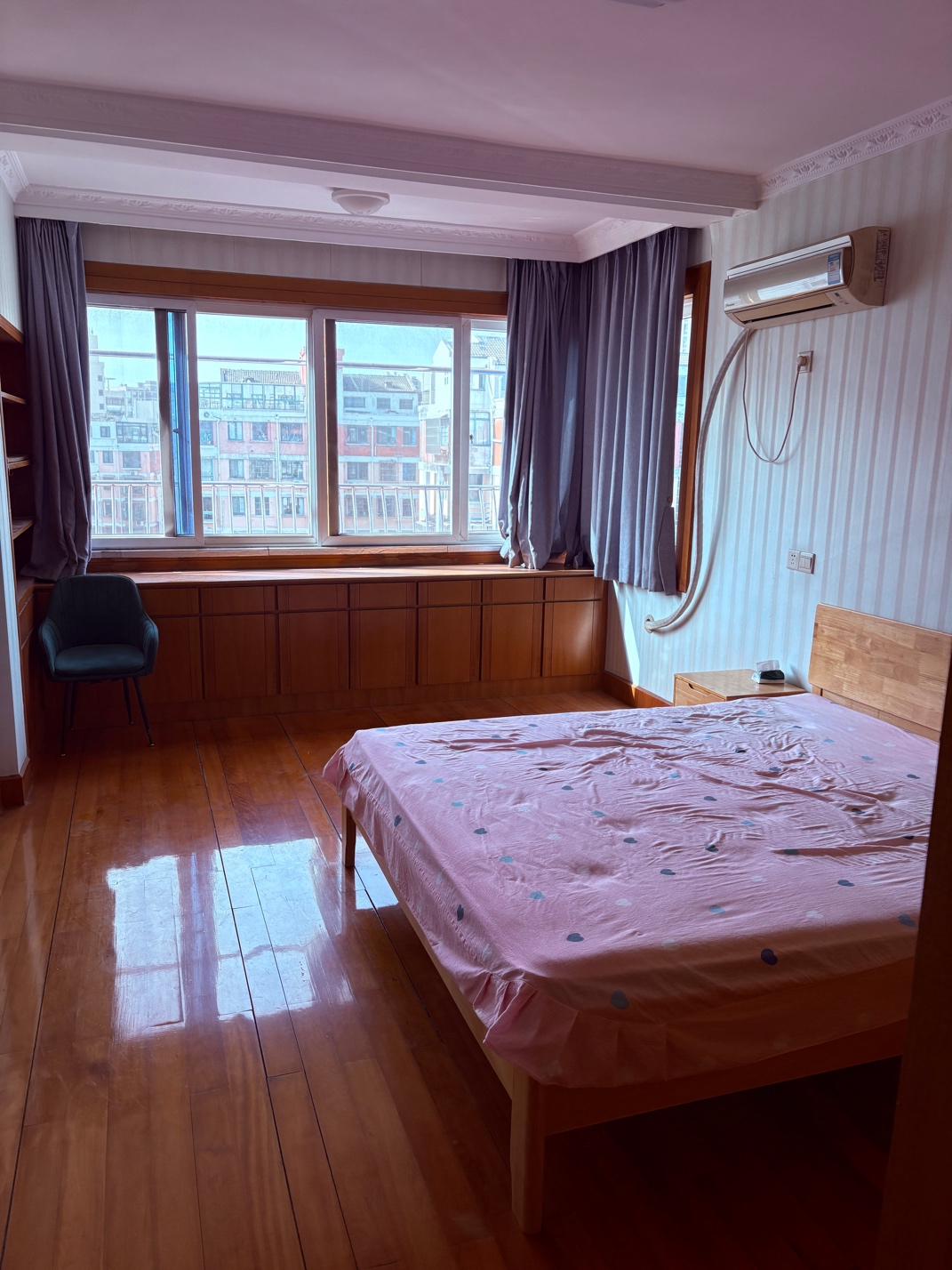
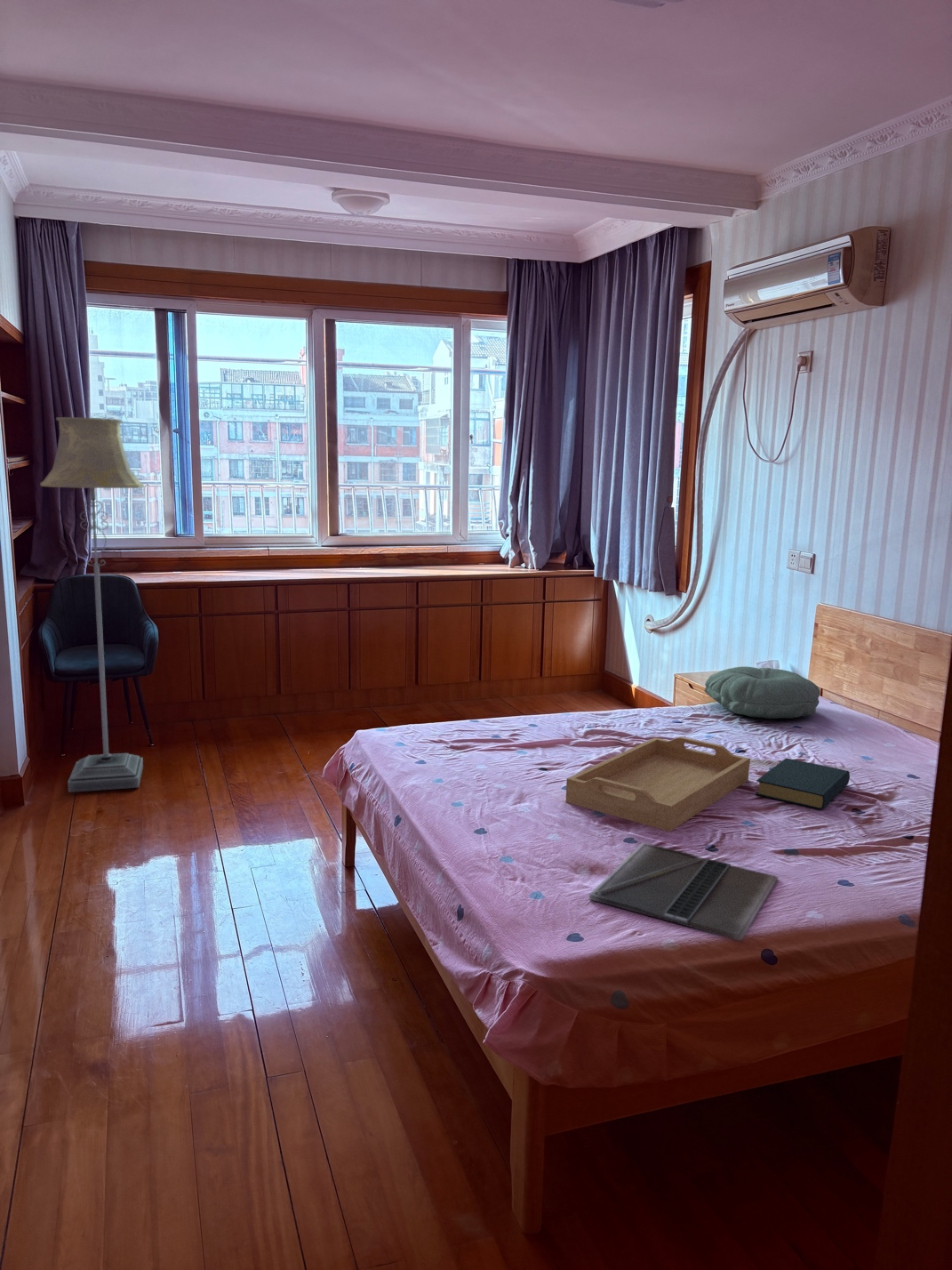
+ floor lamp (99, 605)
+ laptop (686, 886)
+ pillow (764, 691)
+ hardback book (804, 782)
+ serving tray (661, 776)
